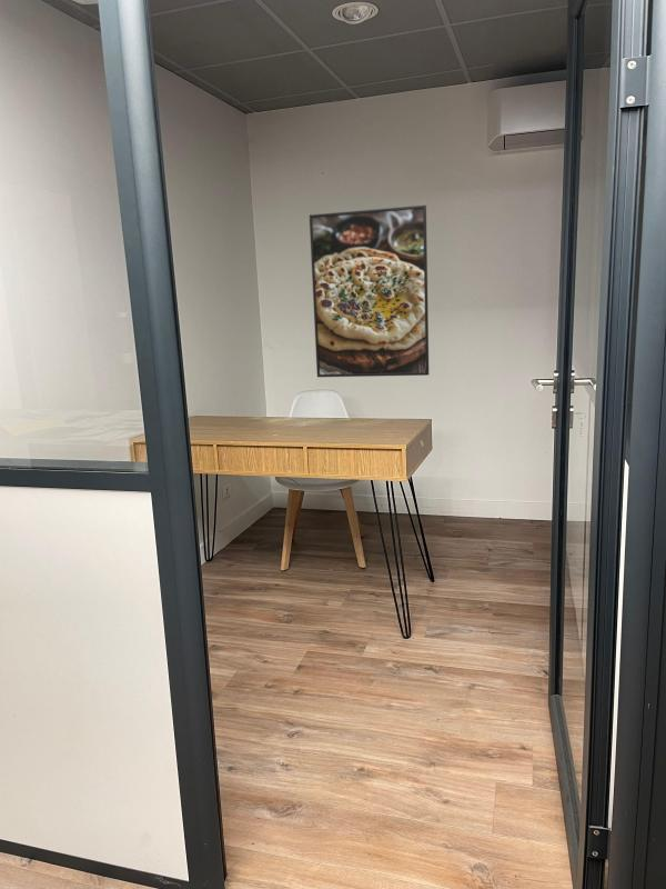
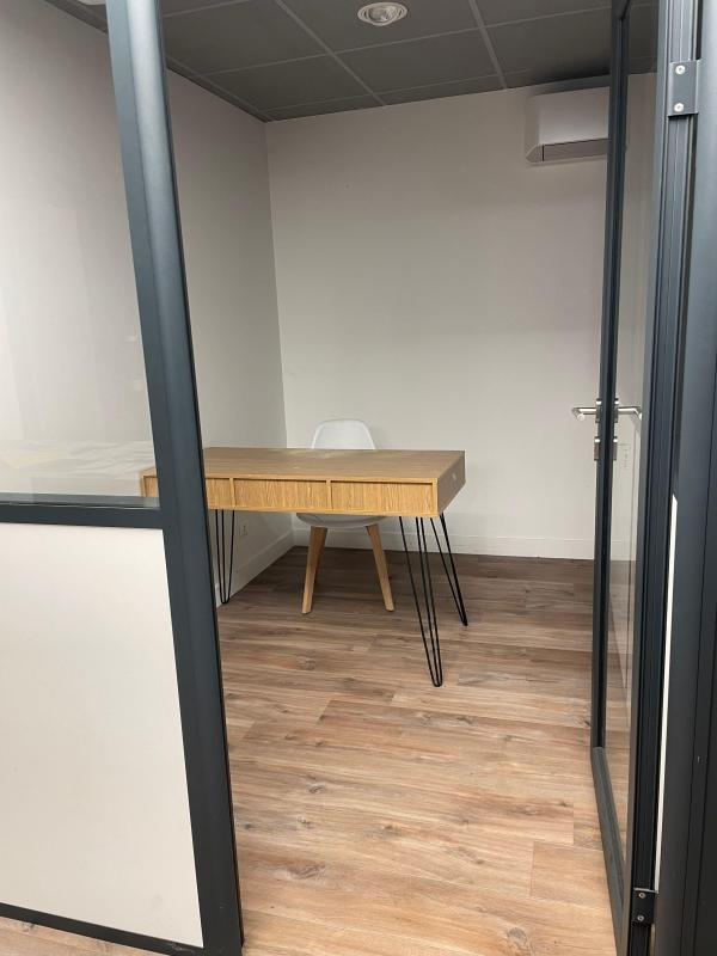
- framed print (369, 294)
